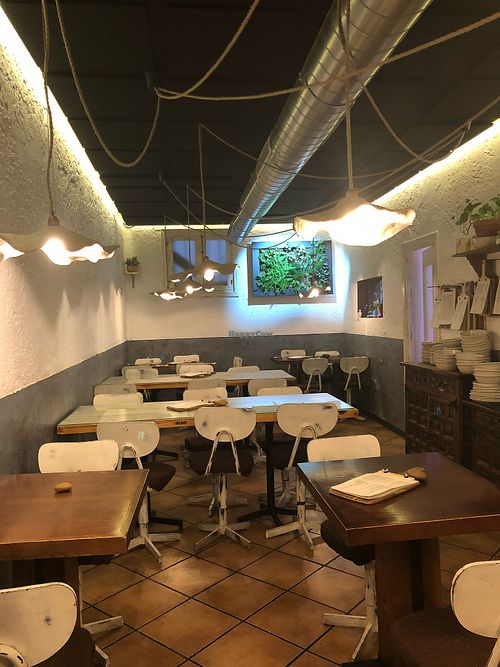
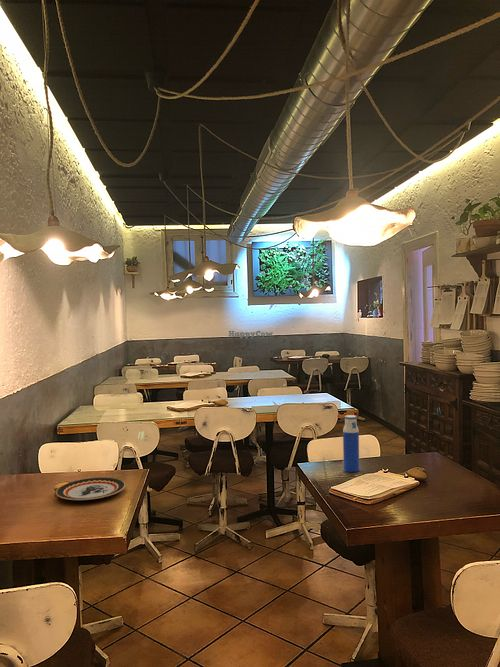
+ plate (91, 490)
+ water bottle (351, 443)
